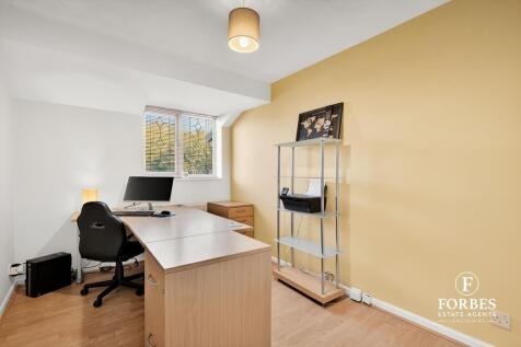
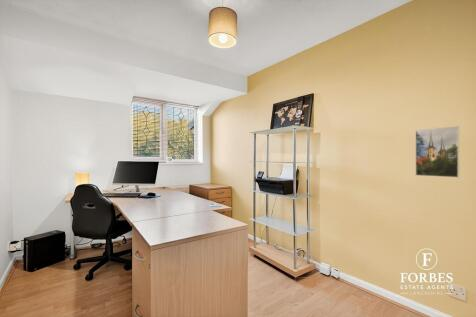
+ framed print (436, 152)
